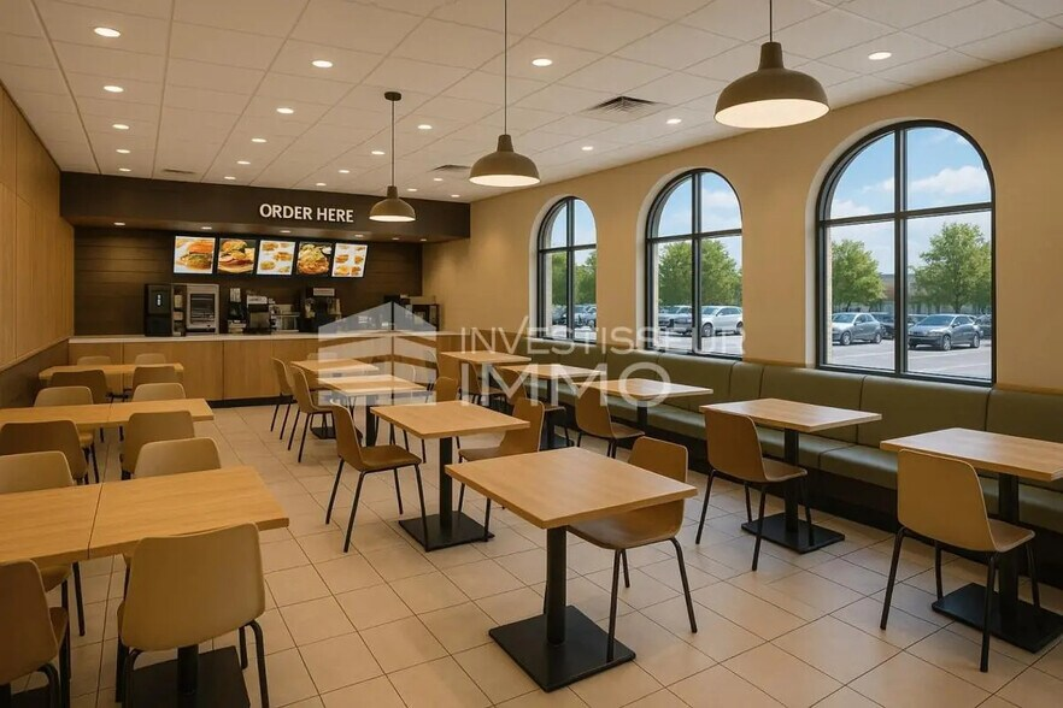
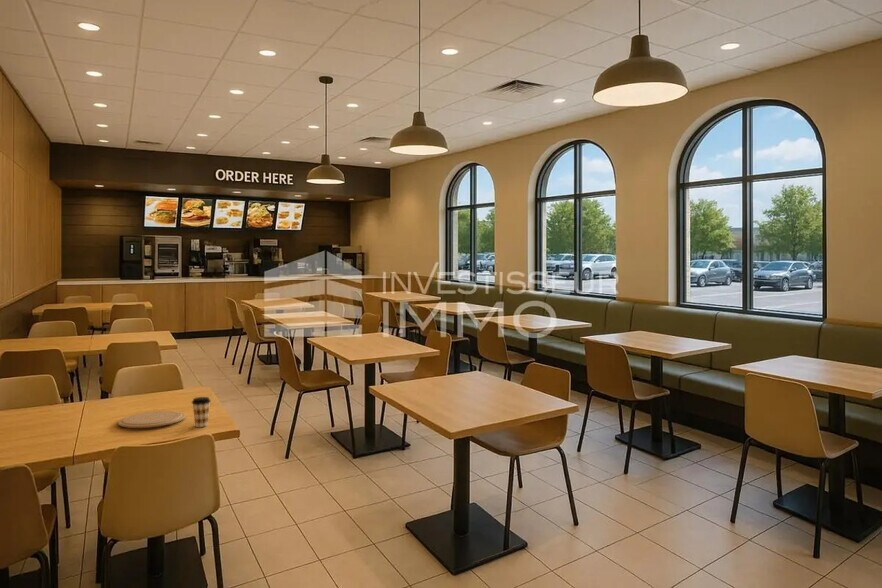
+ plate (152, 418)
+ coffee cup (201, 411)
